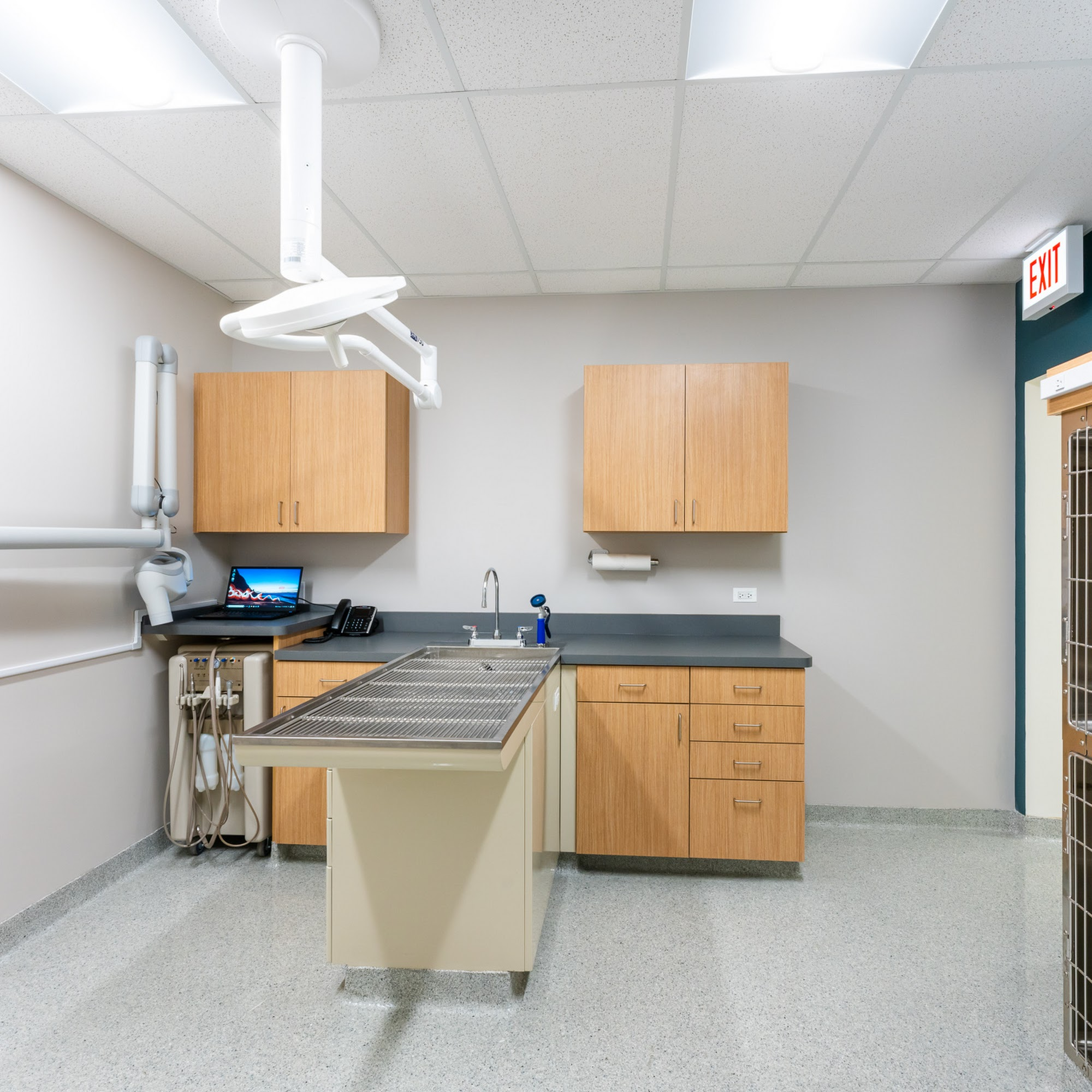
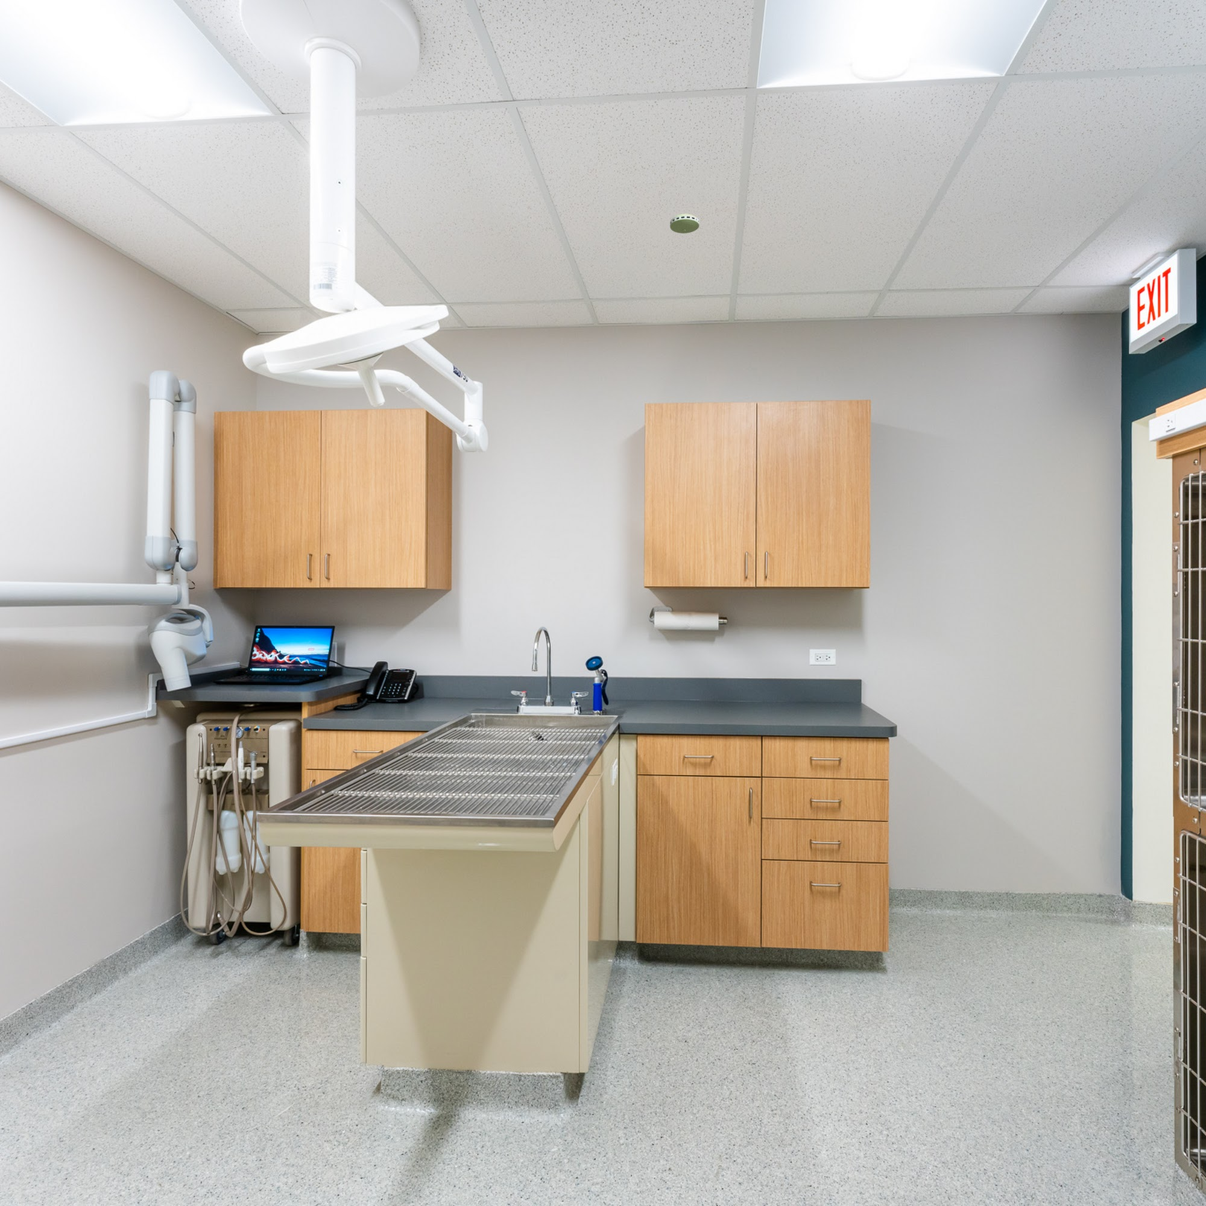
+ smoke detector (685, 223)
